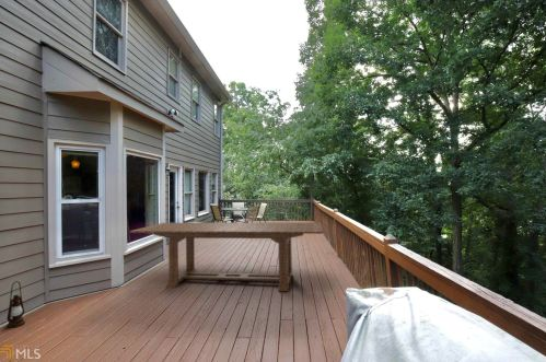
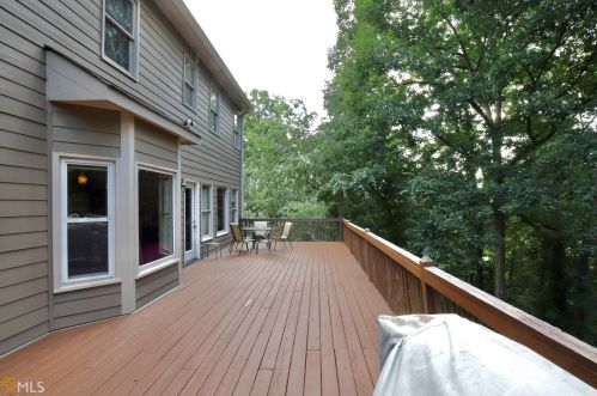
- lantern (15, 303)
- dining table (232, 237)
